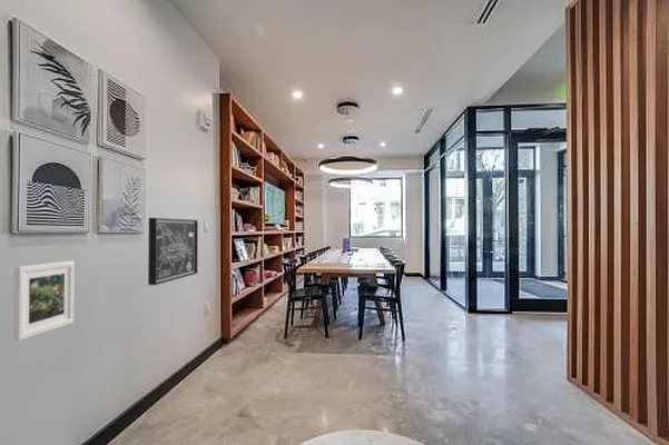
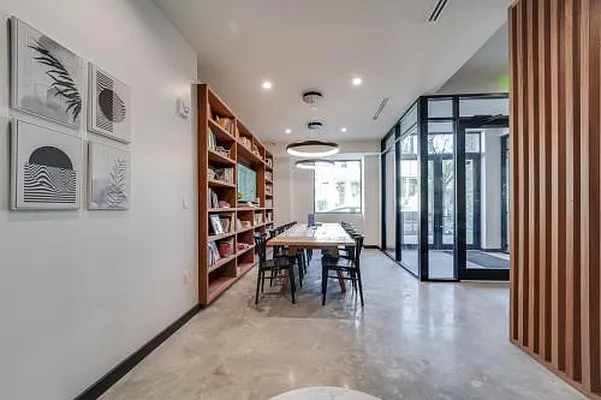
- wall art (176, 248)
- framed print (46, 297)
